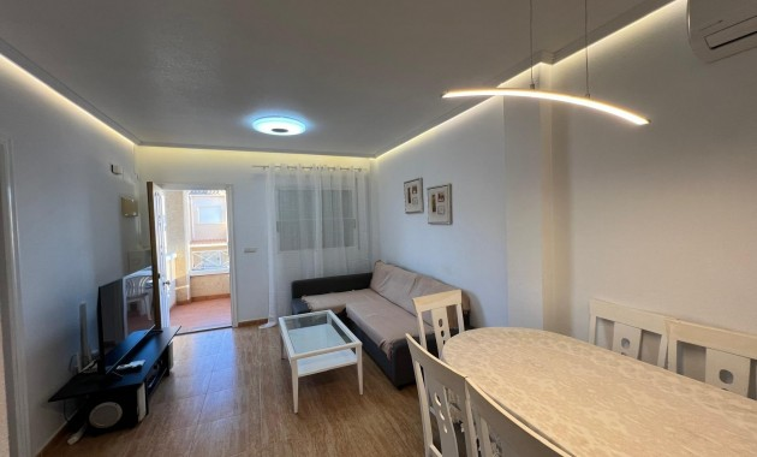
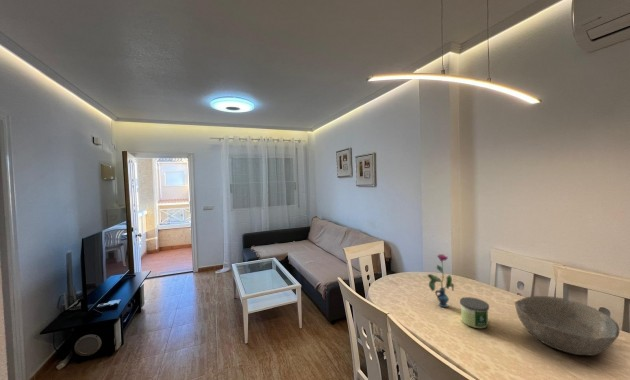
+ vase (439, 278)
+ candle (474, 312)
+ bowl (562, 326)
